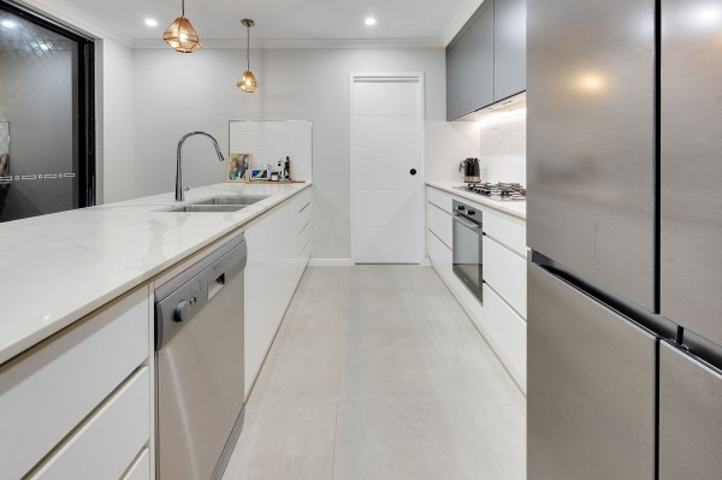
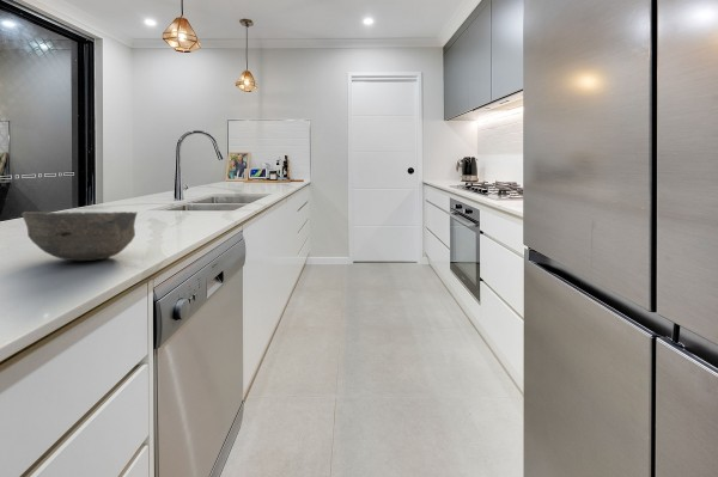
+ bowl (83, 234)
